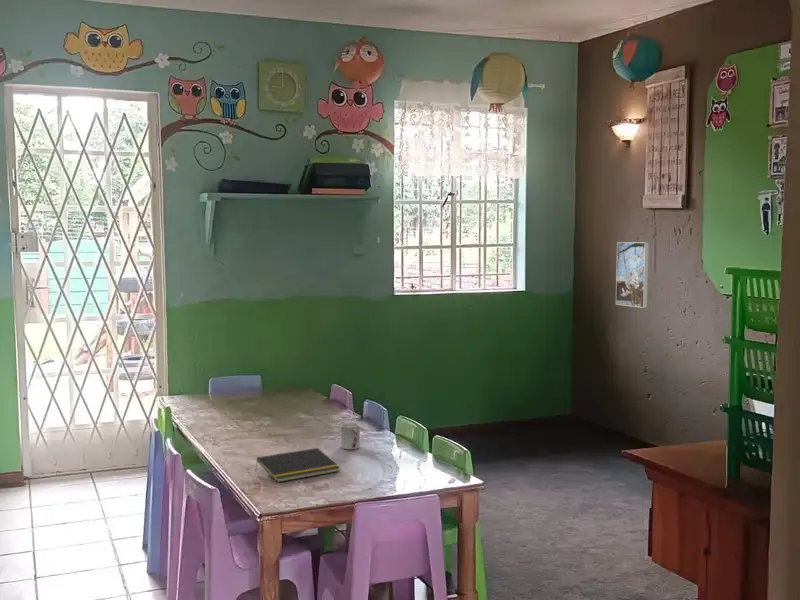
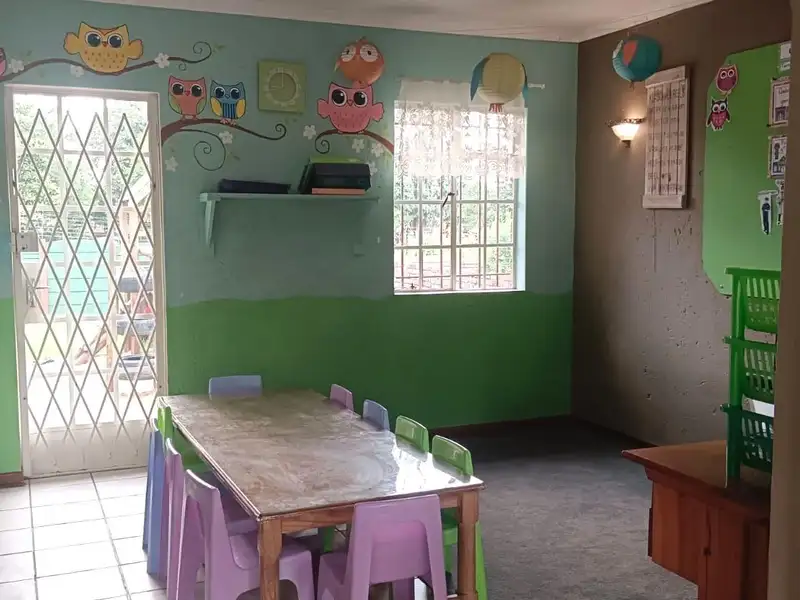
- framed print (631, 274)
- notepad (298, 464)
- cup (351, 437)
